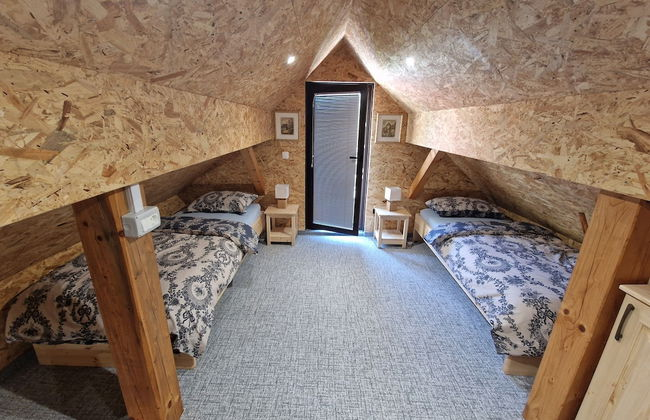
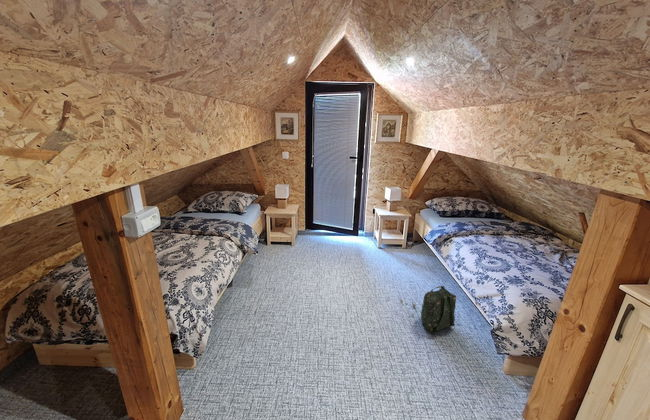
+ backpack (430, 304)
